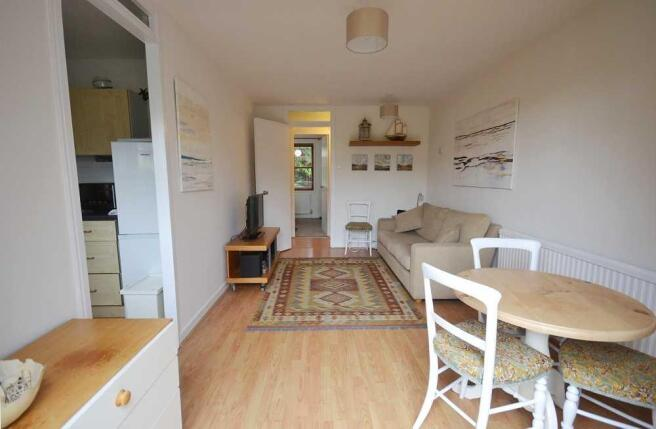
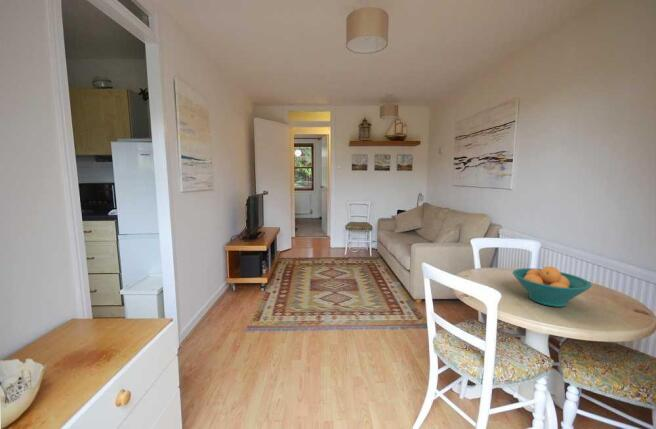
+ fruit bowl (549, 283)
